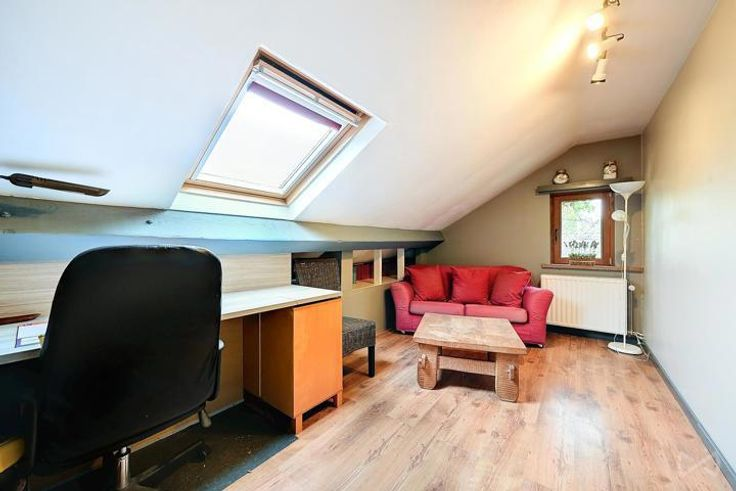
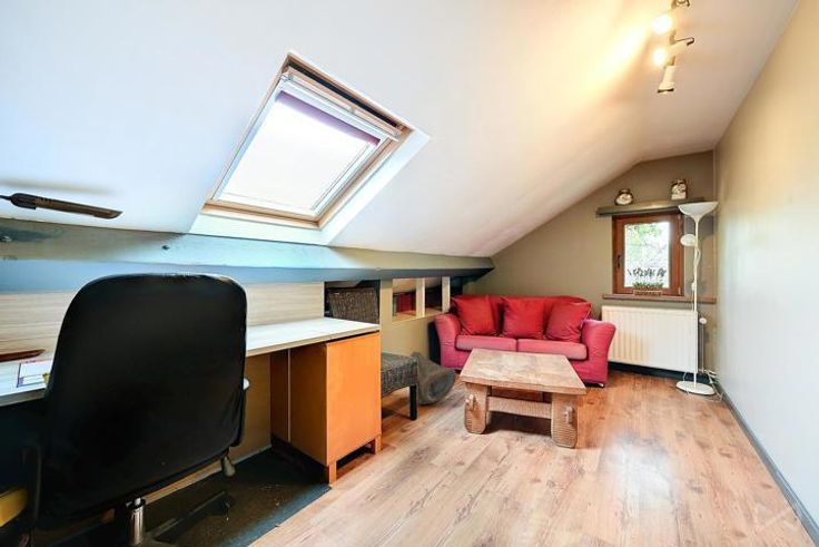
+ bag (430, 379)
